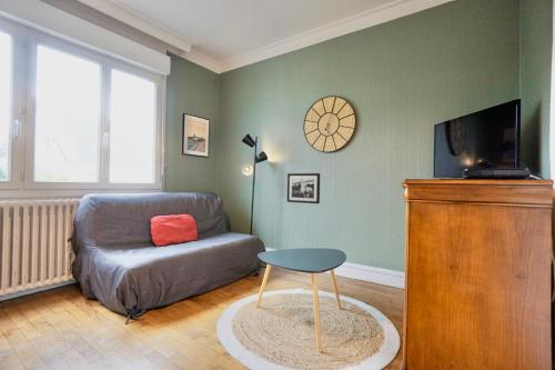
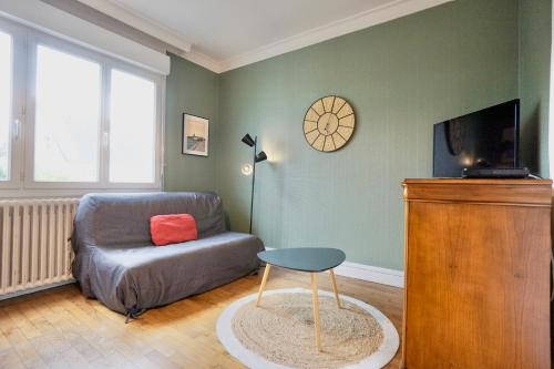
- picture frame (303, 188)
